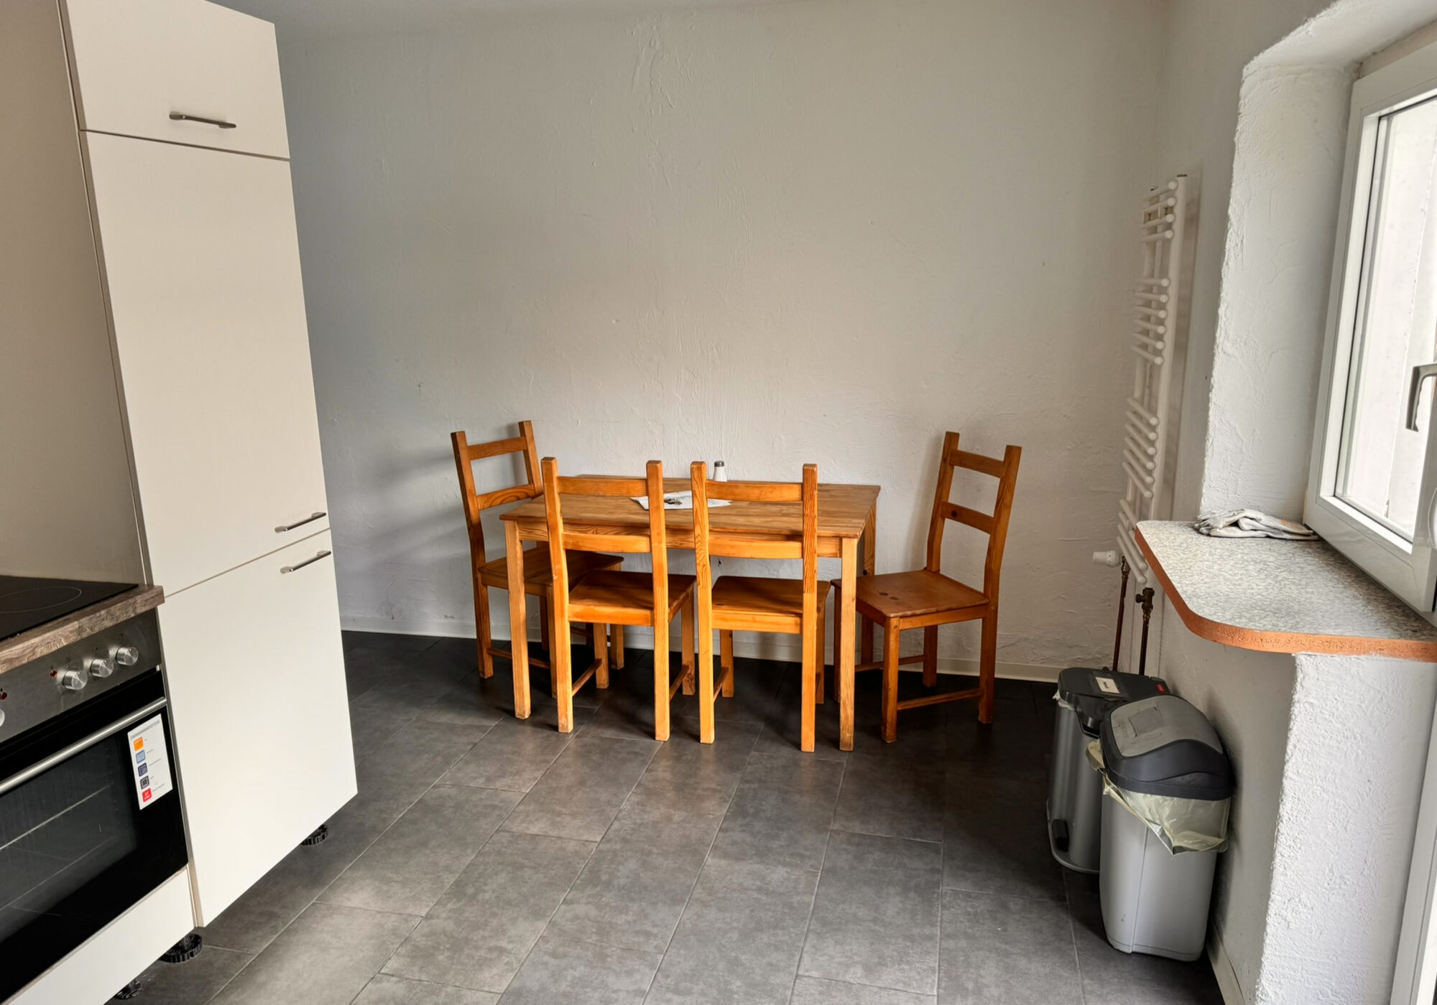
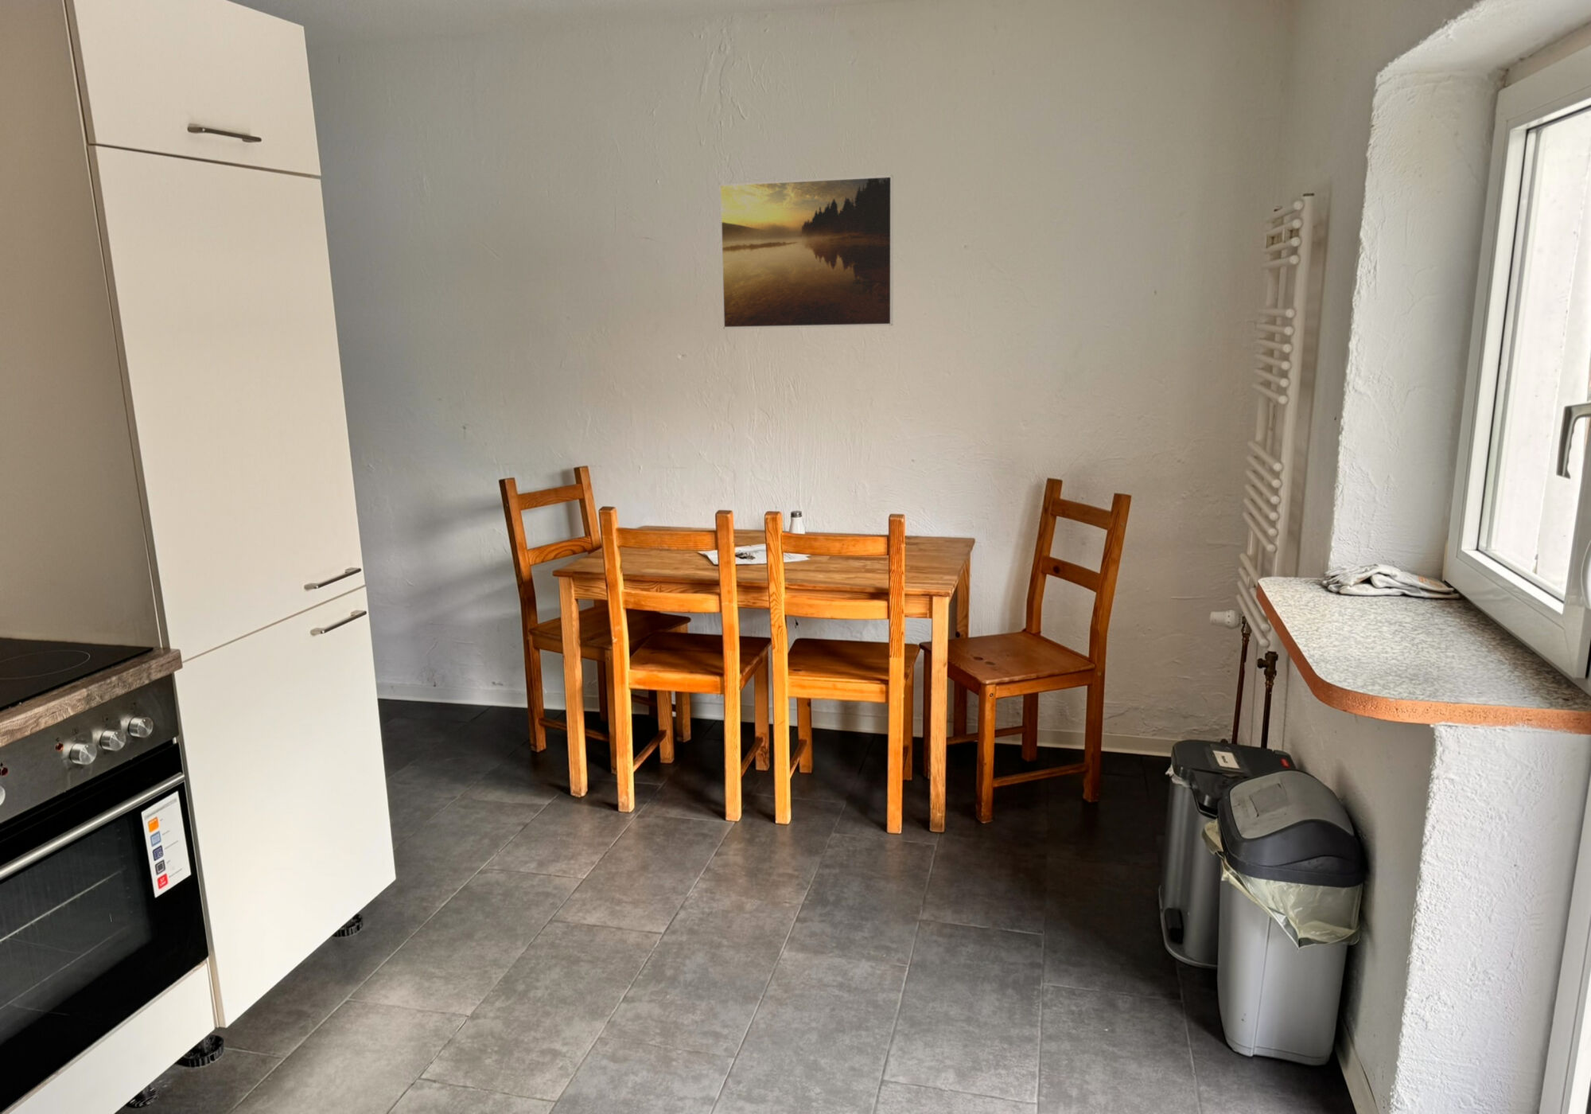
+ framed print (806, 254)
